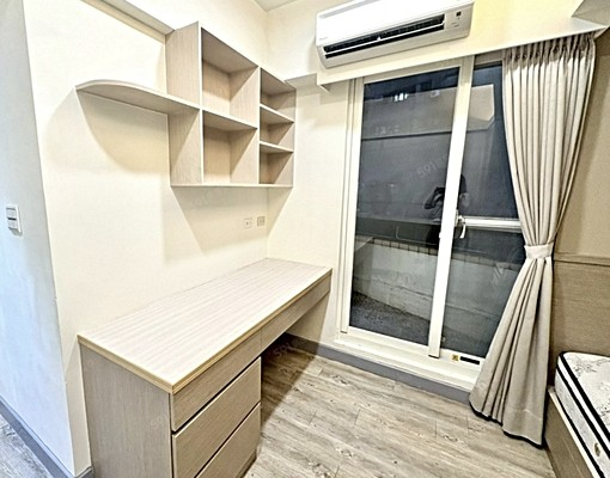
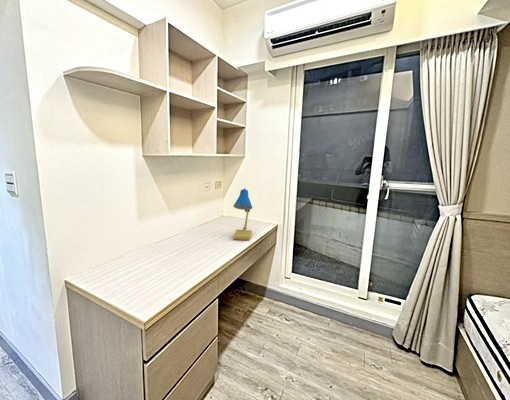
+ desk lamp (245, 211)
